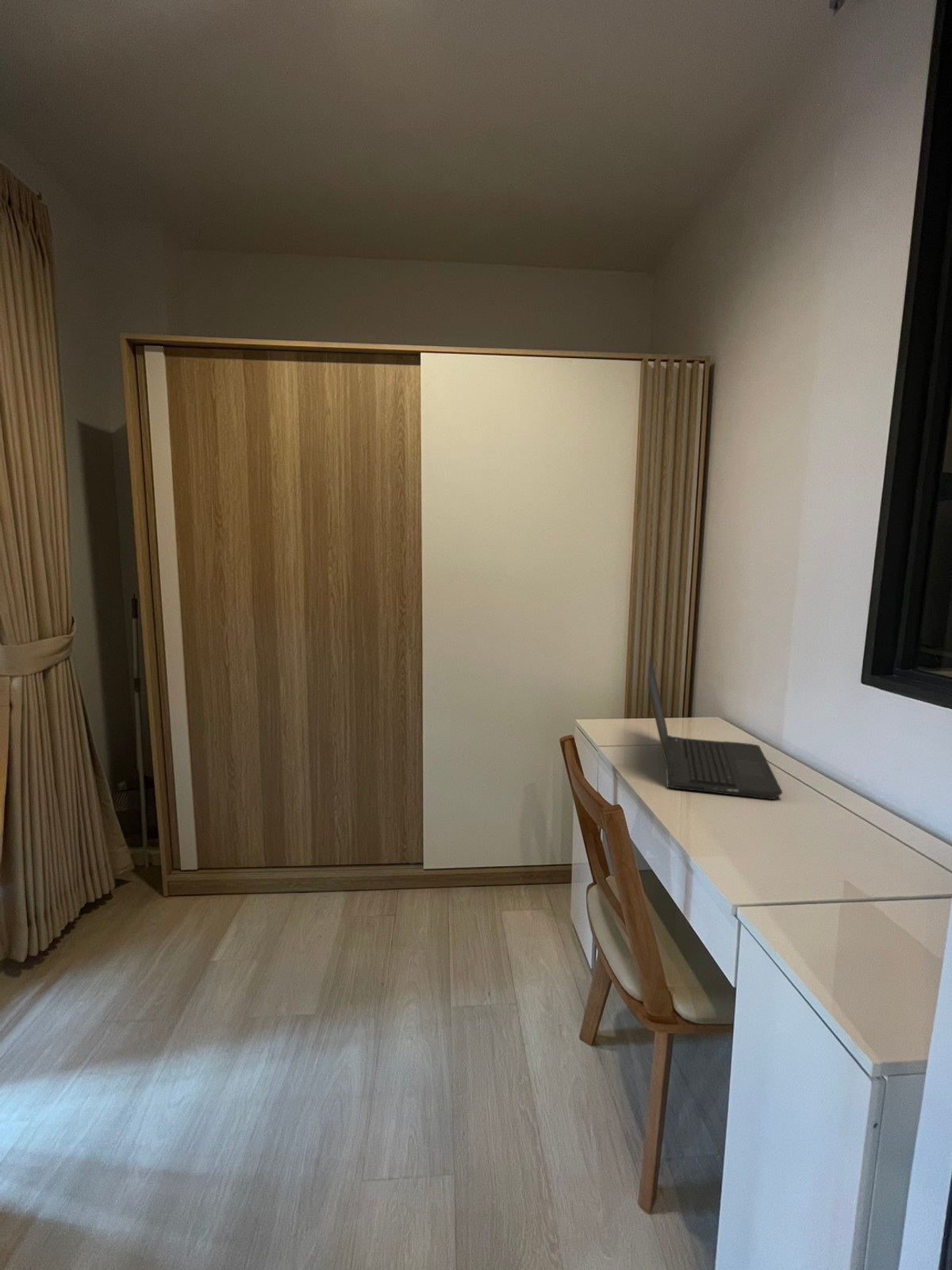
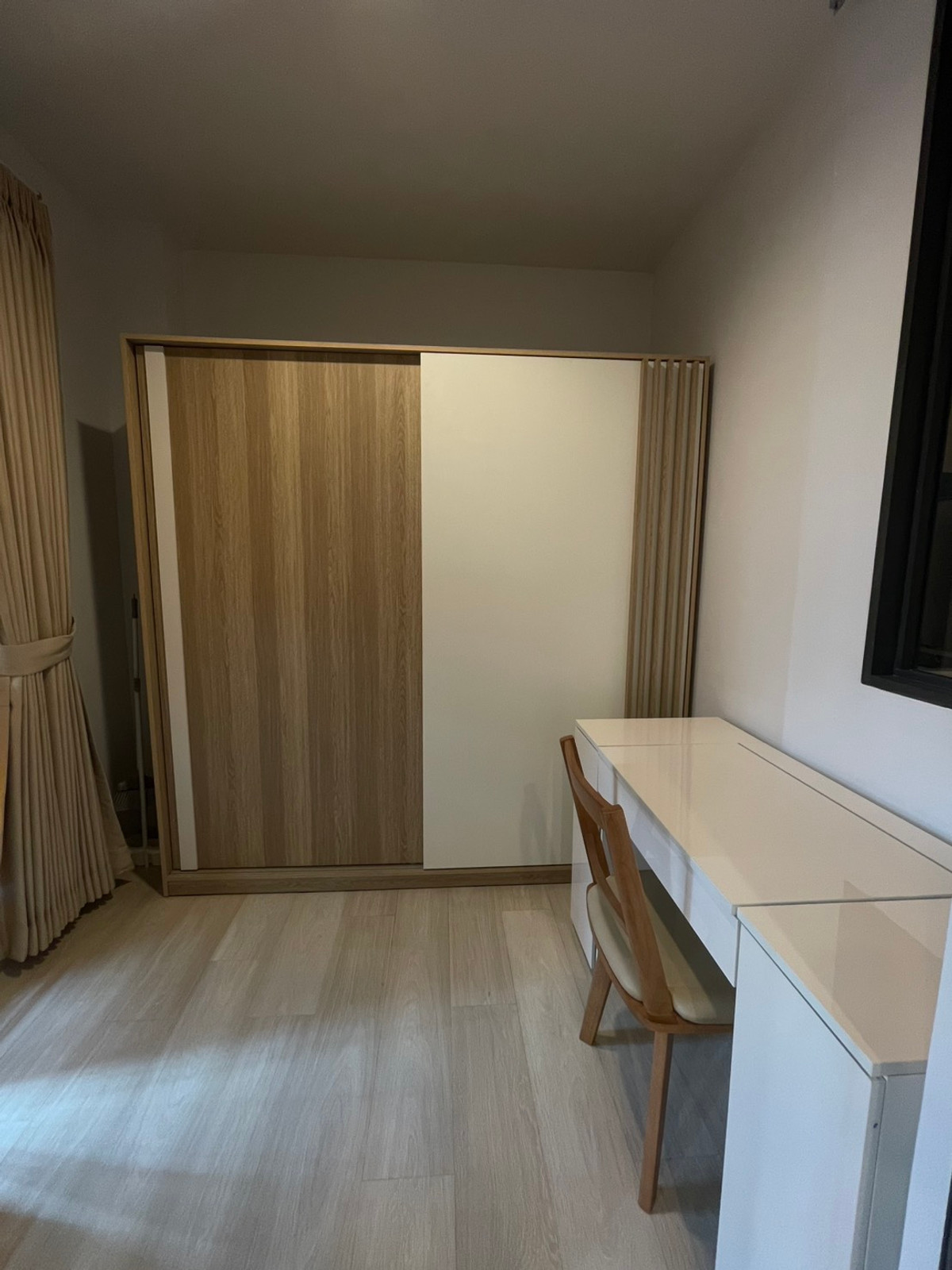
- laptop computer (705, 740)
